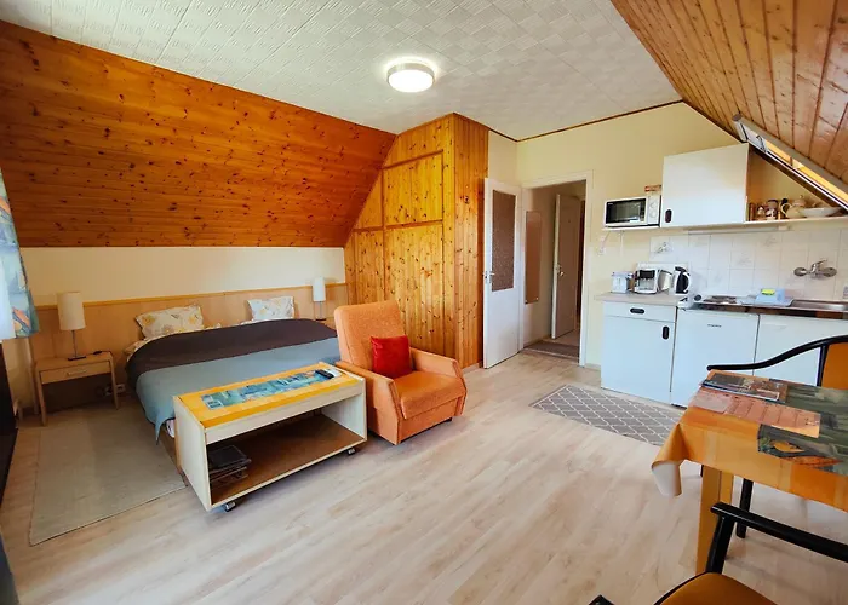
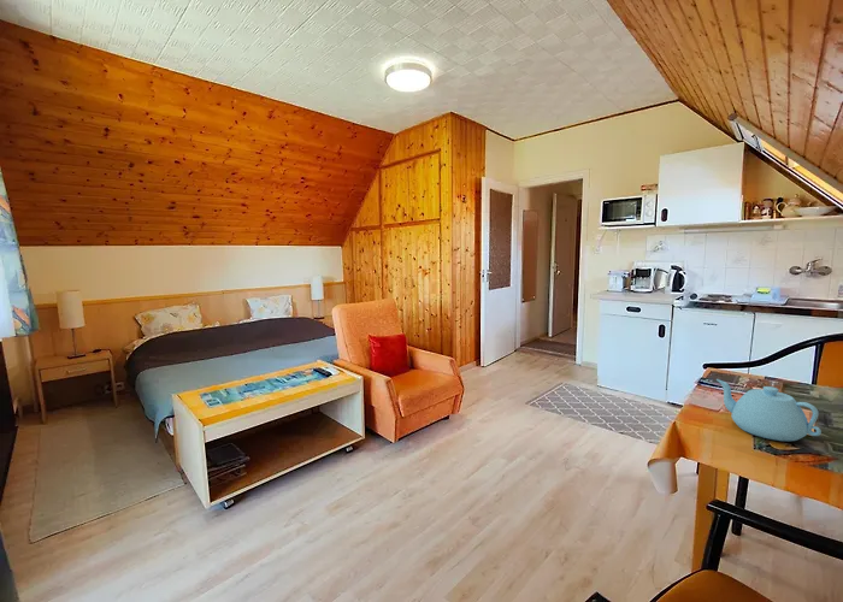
+ teapot (764, 407)
